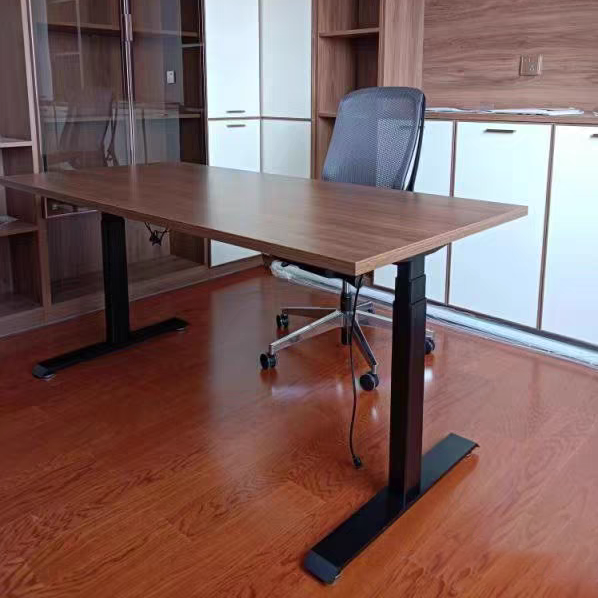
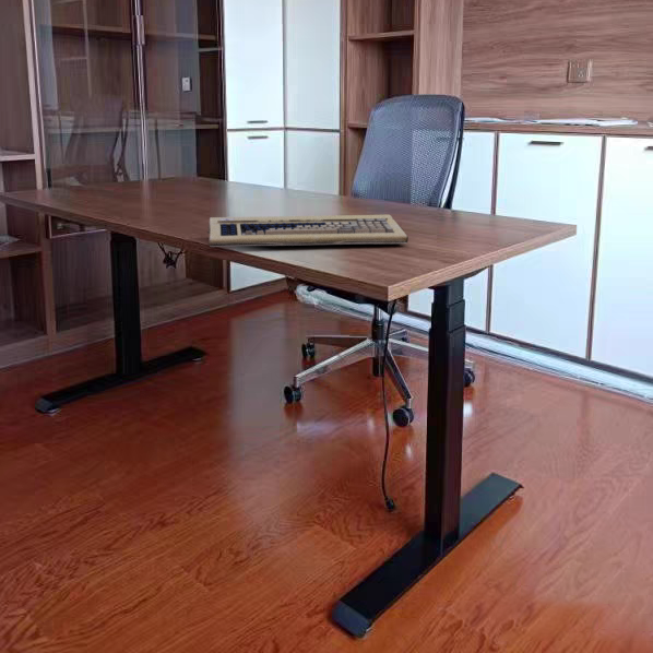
+ computer keyboard (305, 229)
